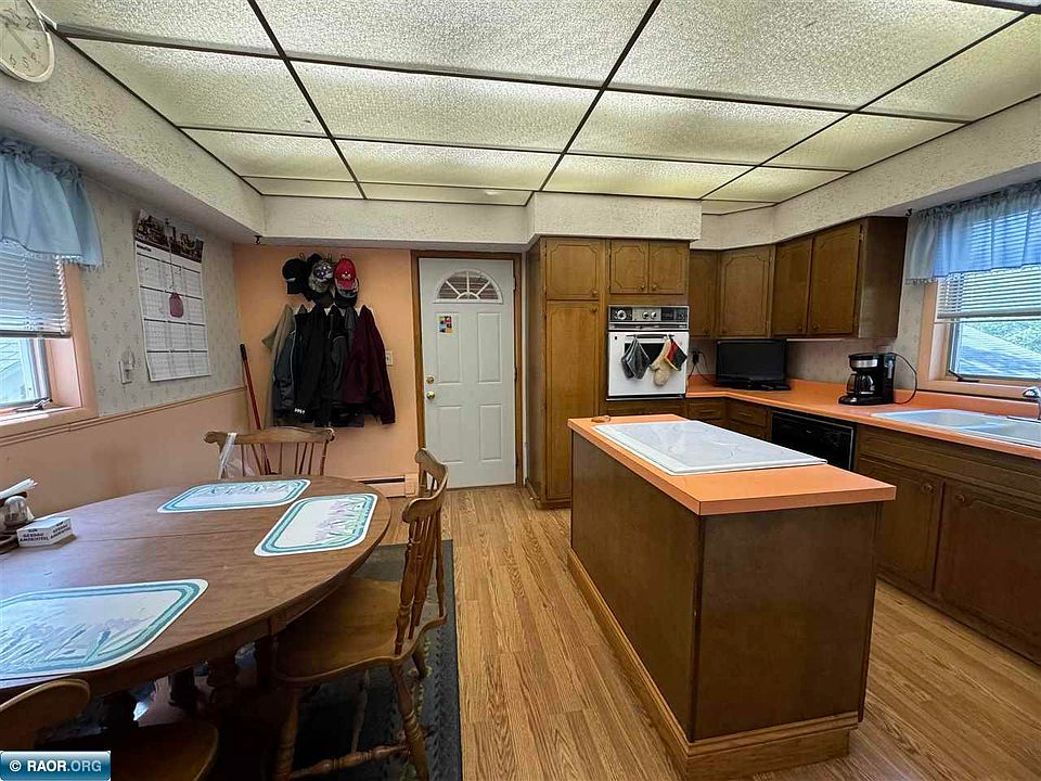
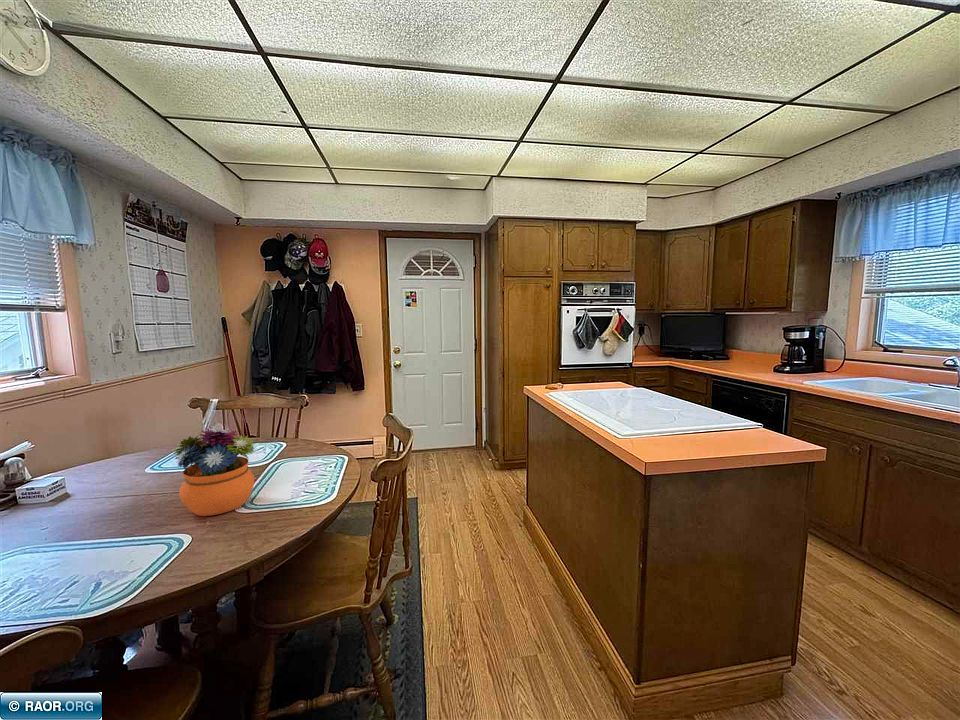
+ flower arrangement (213, 466)
